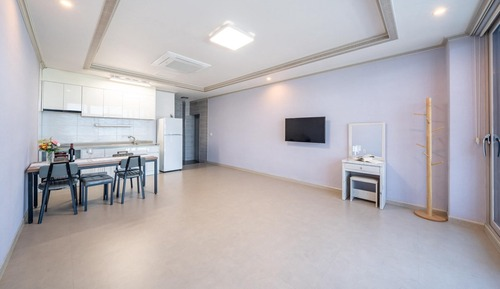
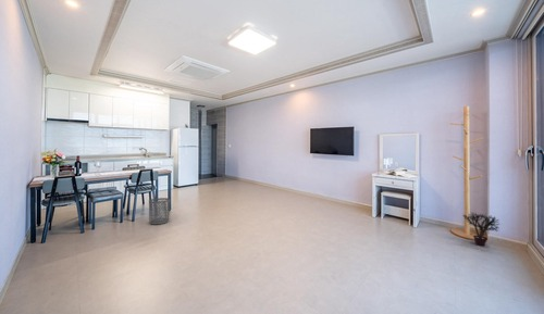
+ waste bin (159, 211)
+ potted plant (480, 228)
